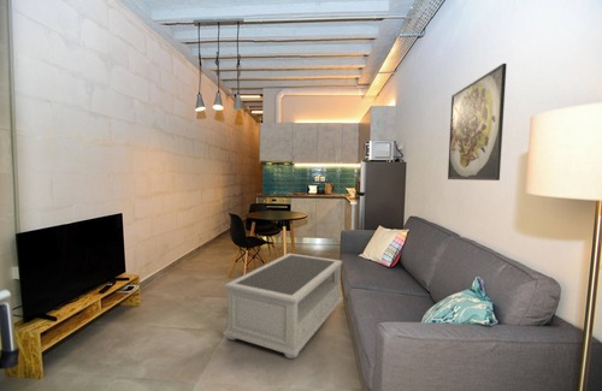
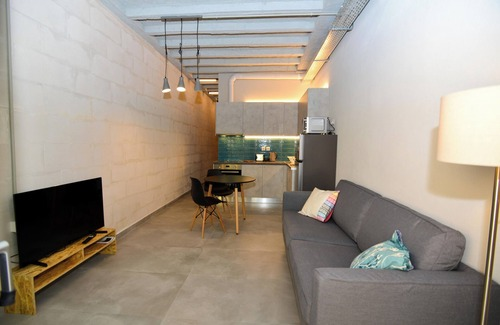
- coffee table (290, 295)
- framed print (471, 131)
